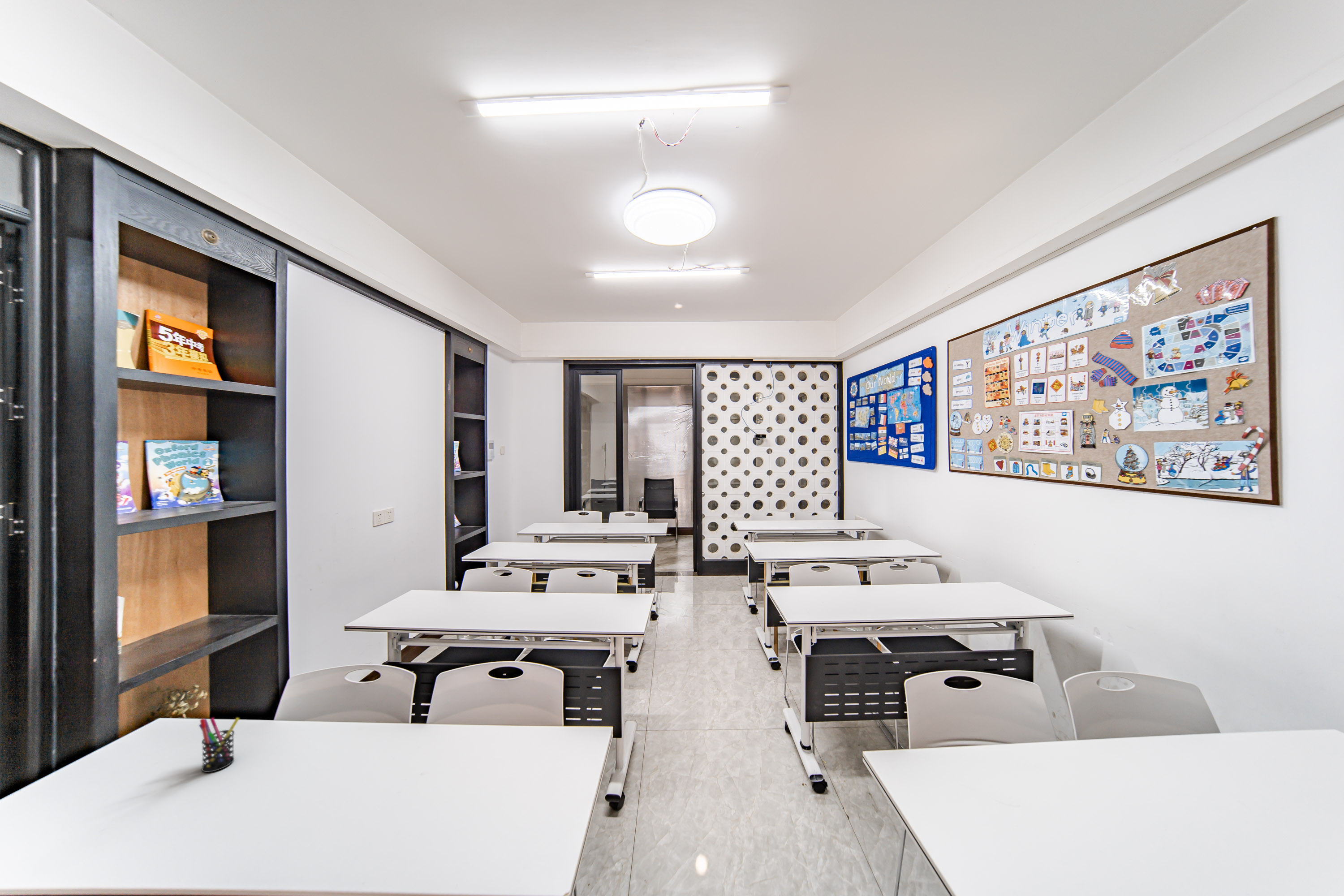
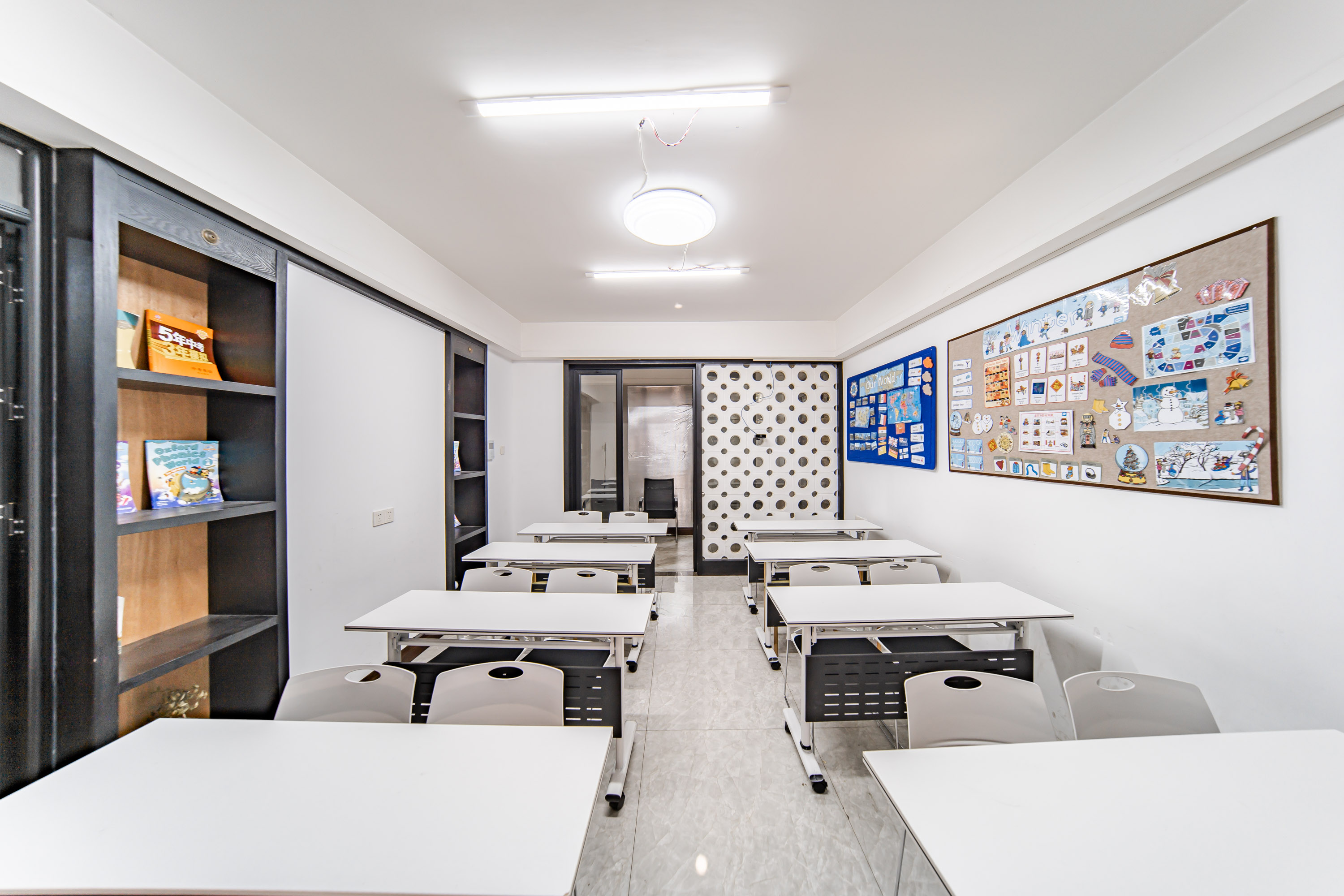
- pen holder (215, 742)
